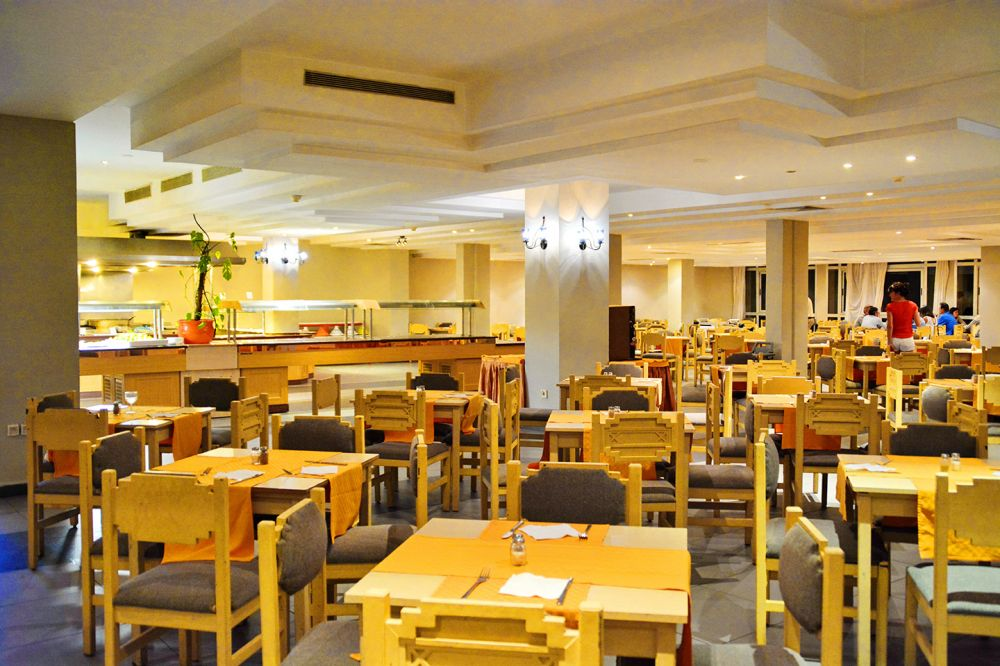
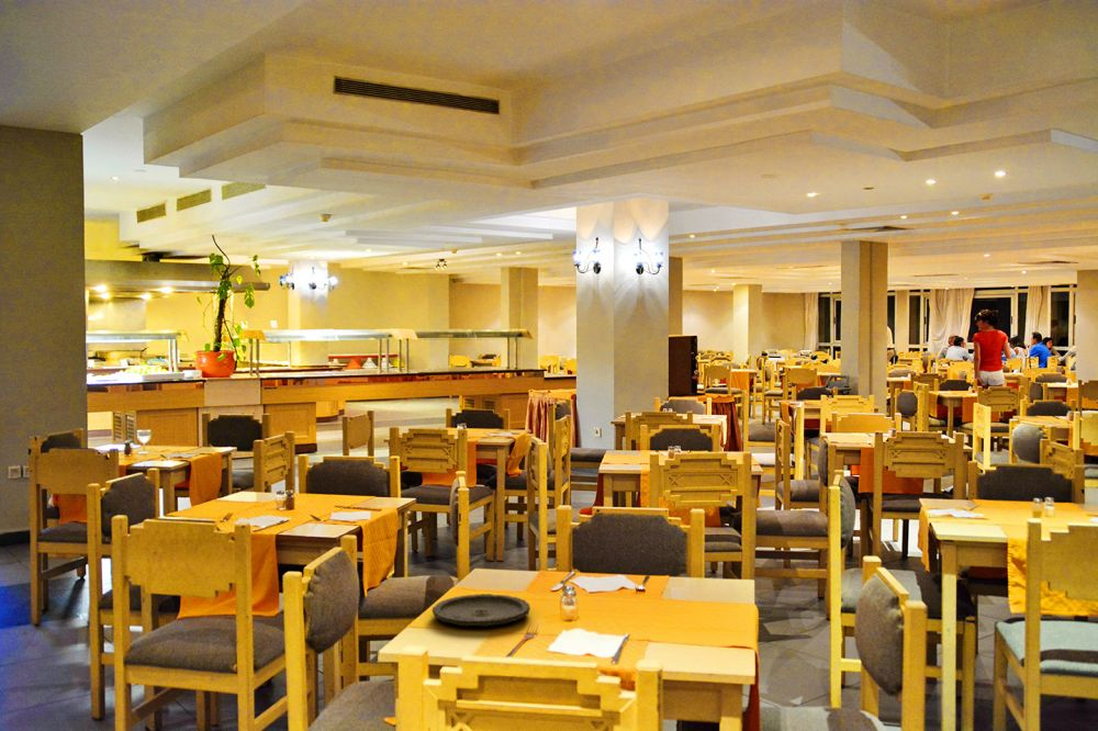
+ plate (481, 610)
